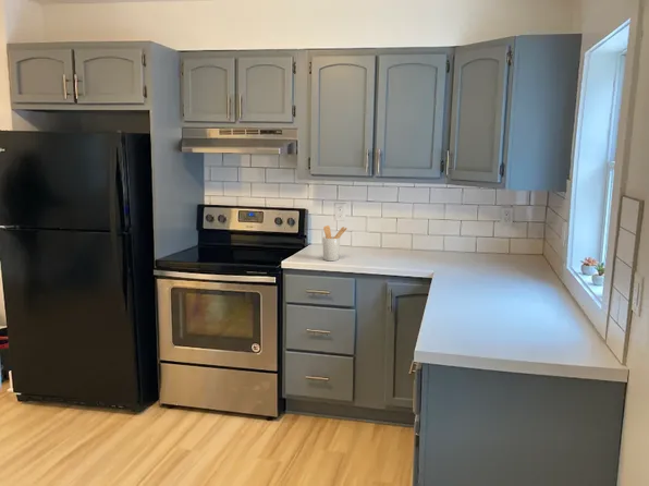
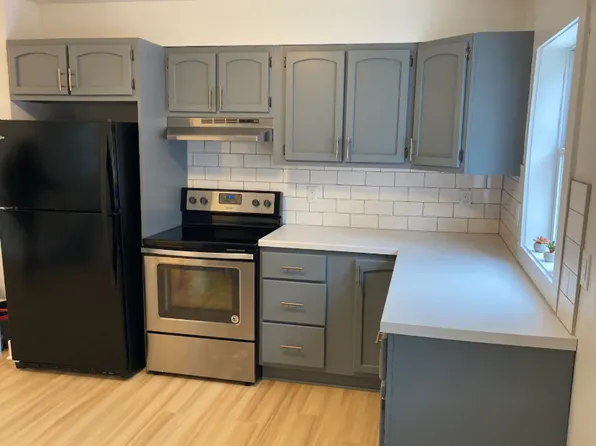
- utensil holder (334, 242)
